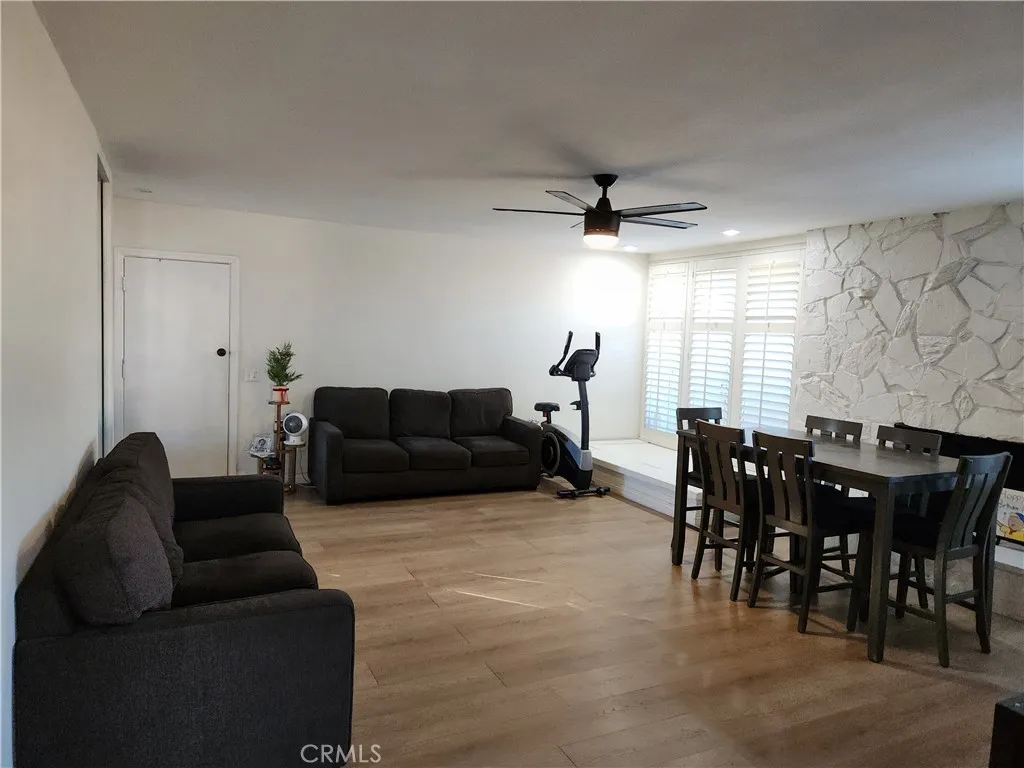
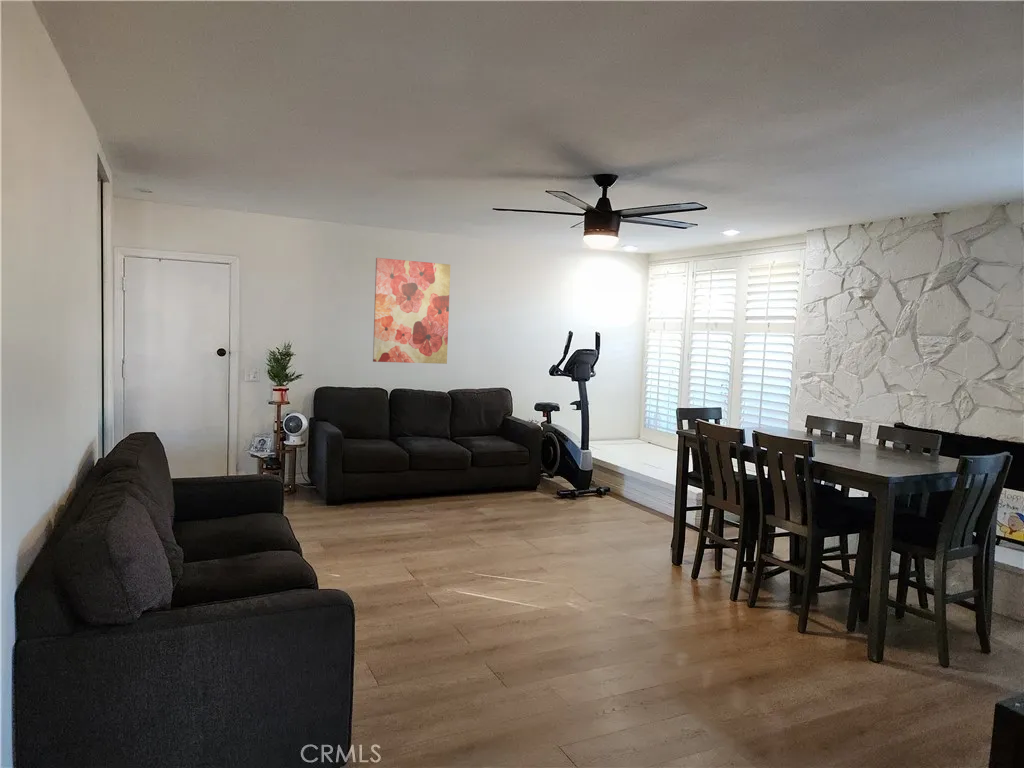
+ wall art (412, 312)
